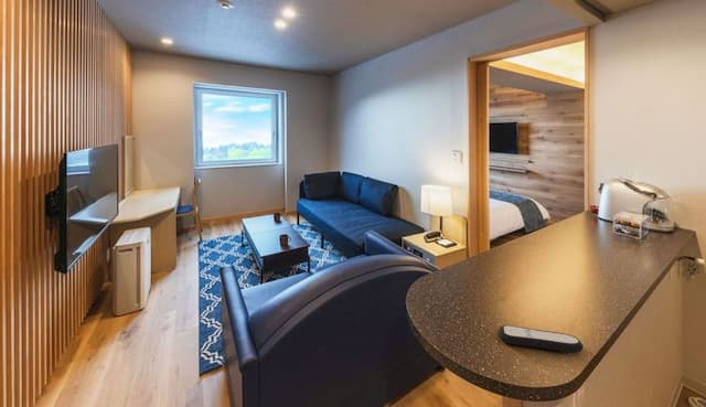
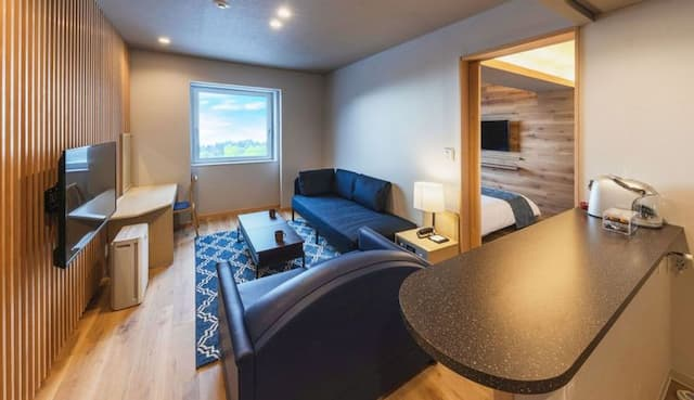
- remote control (538, 338)
